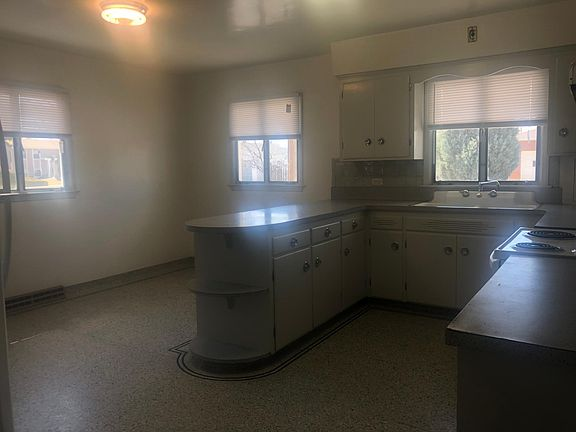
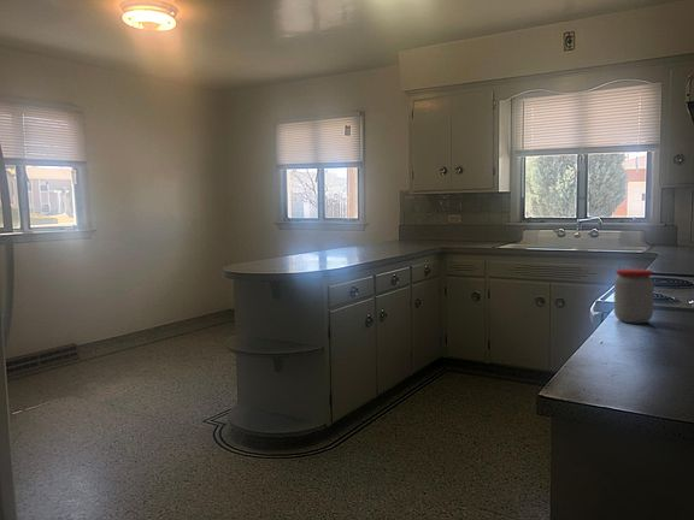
+ jar (633, 295)
